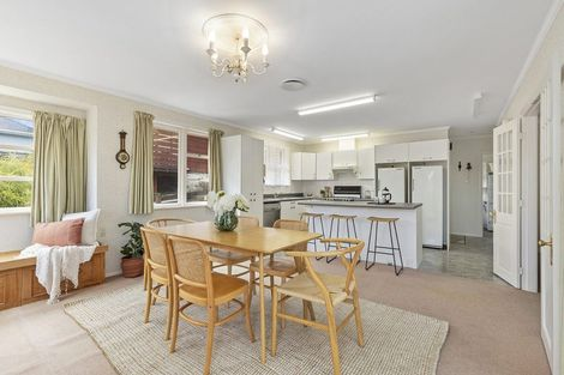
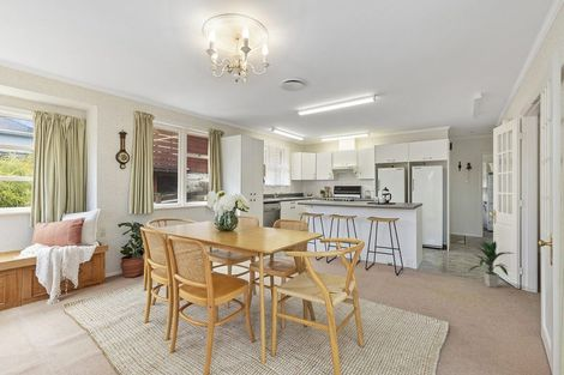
+ indoor plant (488, 261)
